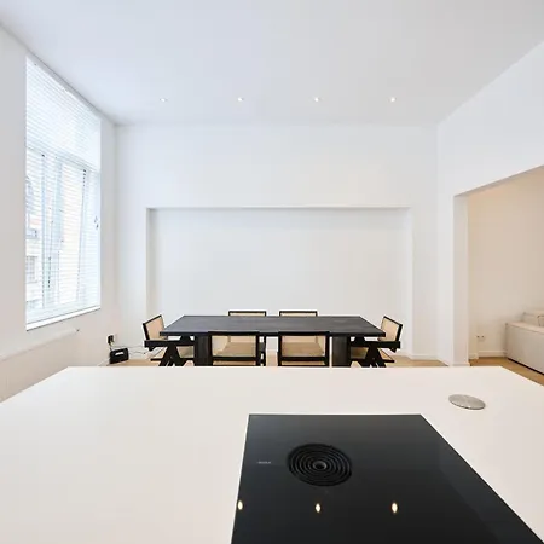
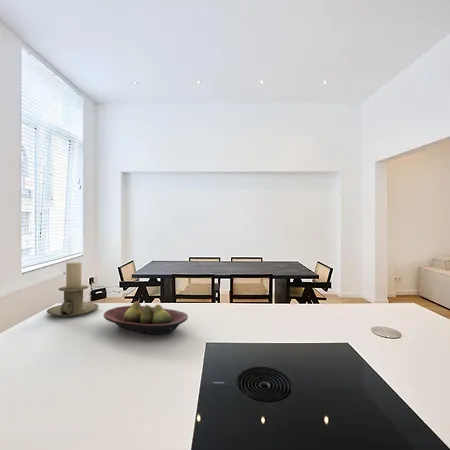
+ fruit bowl (145, 315)
+ candle holder (73, 286)
